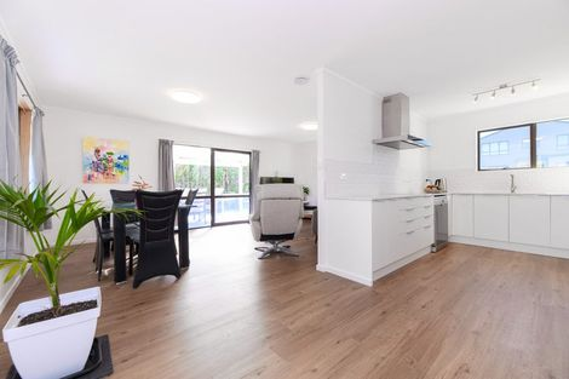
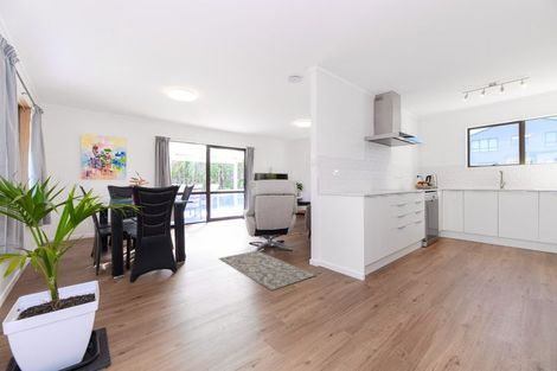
+ rug (262, 266)
